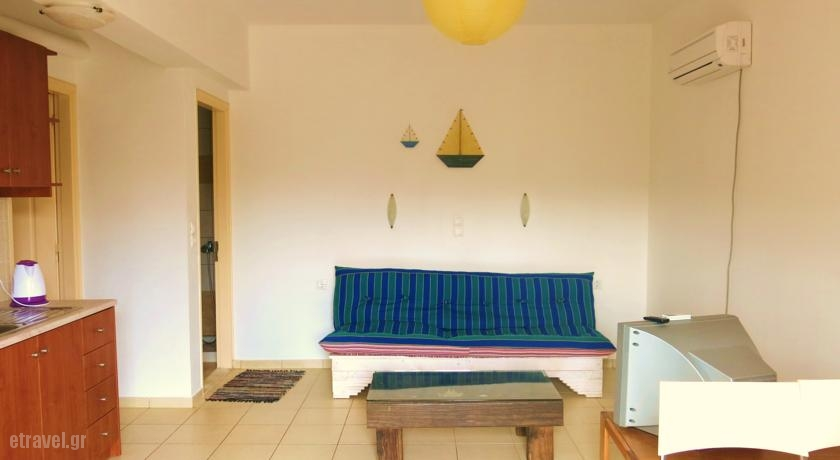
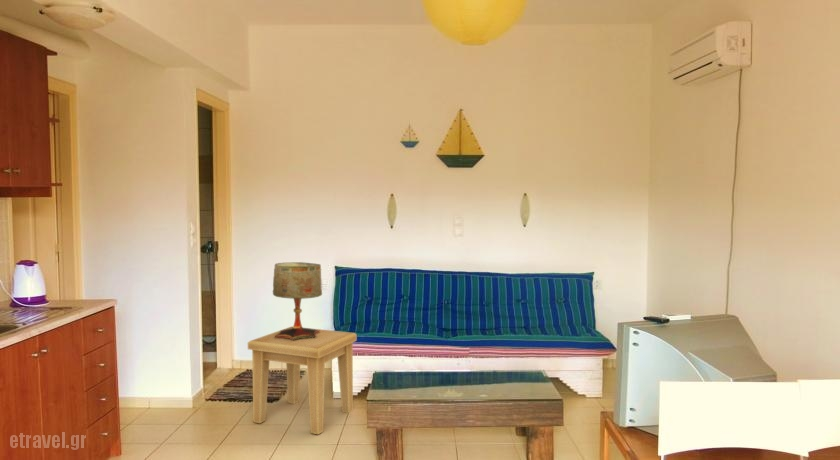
+ side table (308, 376)
+ table lamp (297, 299)
